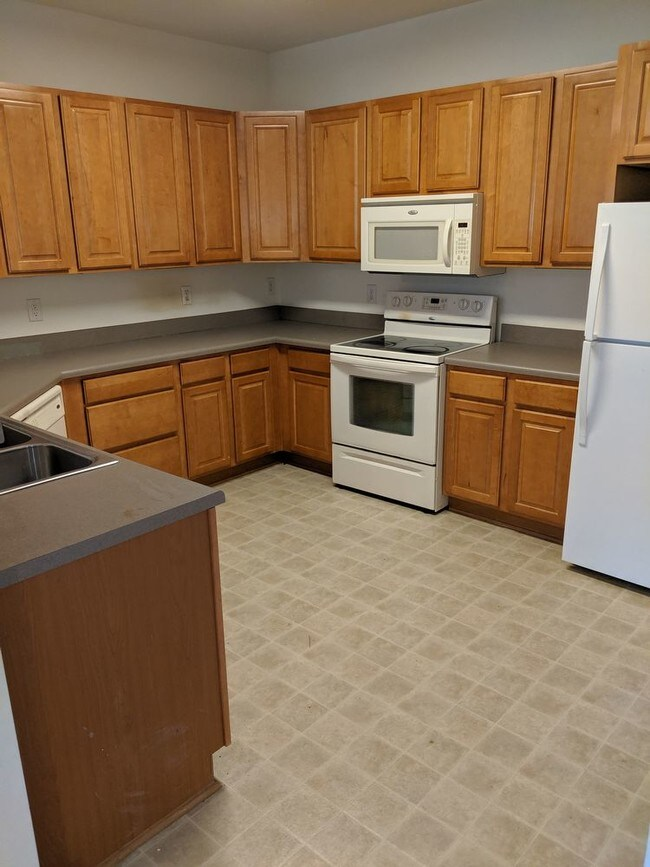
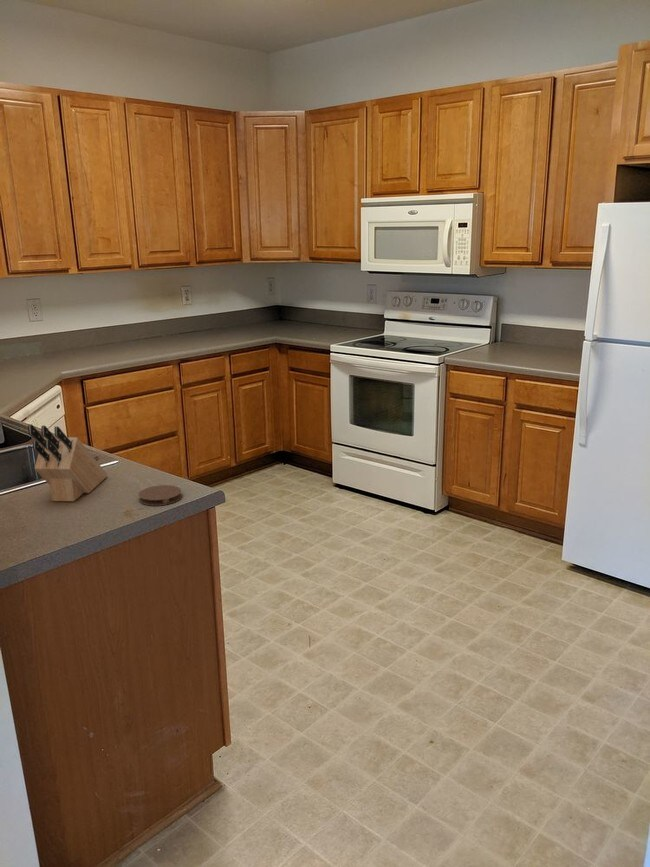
+ coaster (160, 495)
+ knife block (67, 454)
